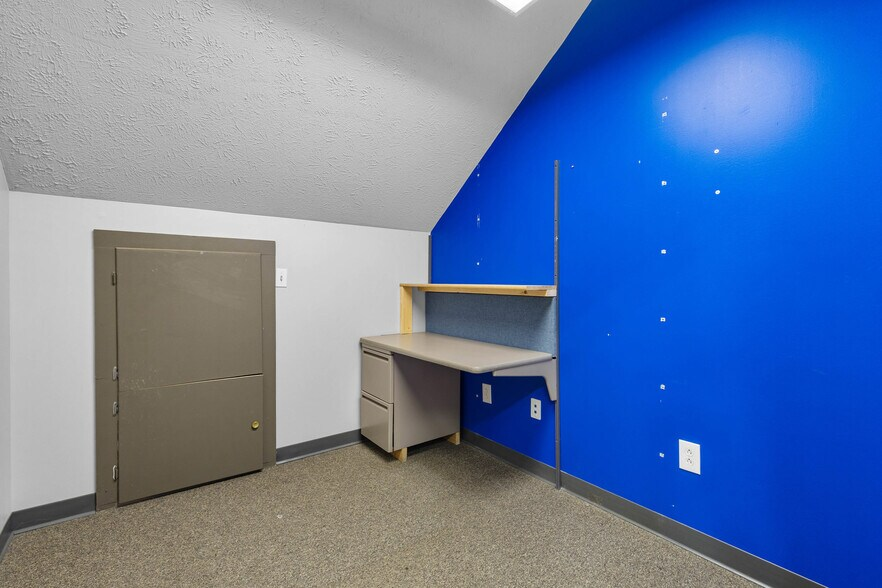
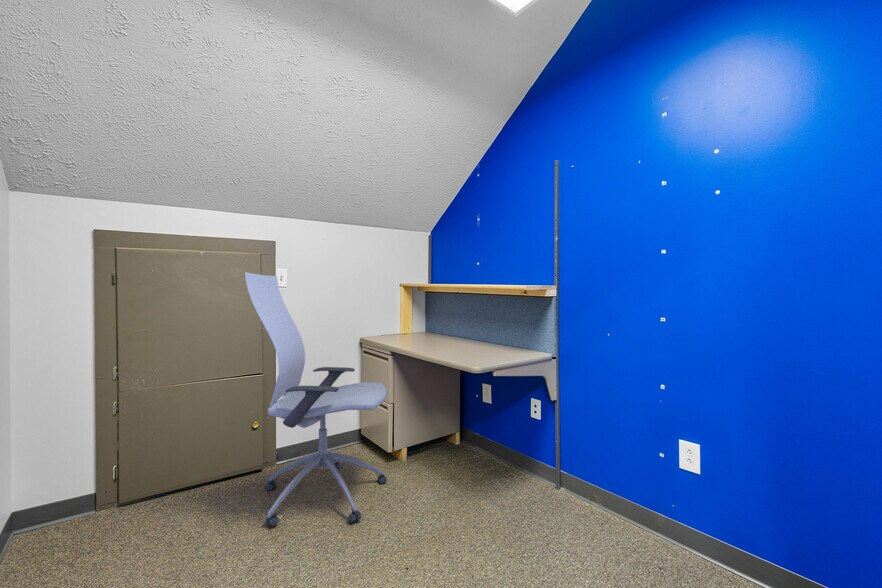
+ office chair (321, 384)
